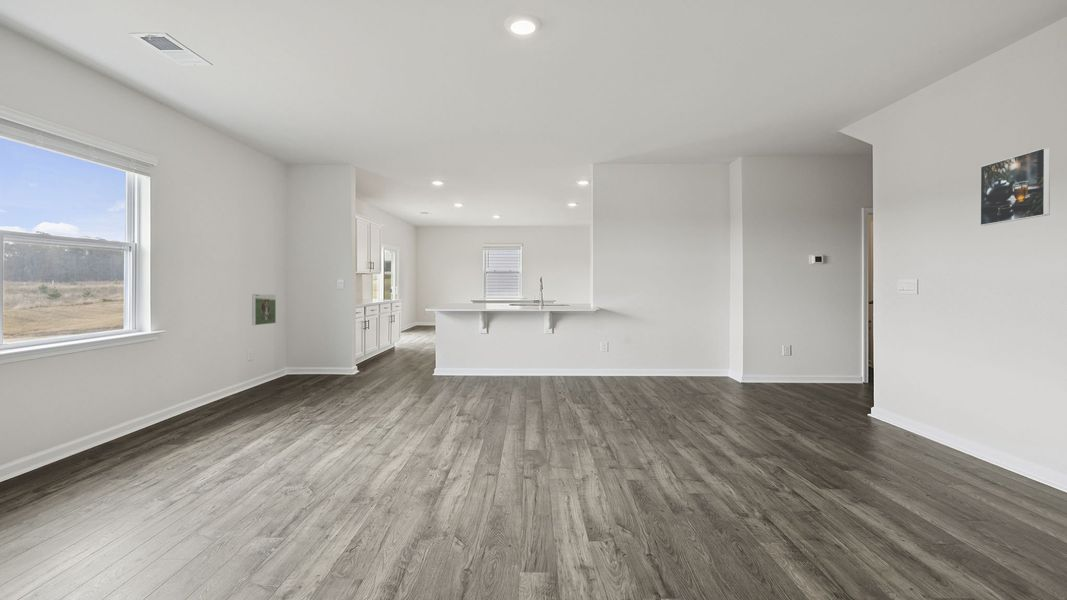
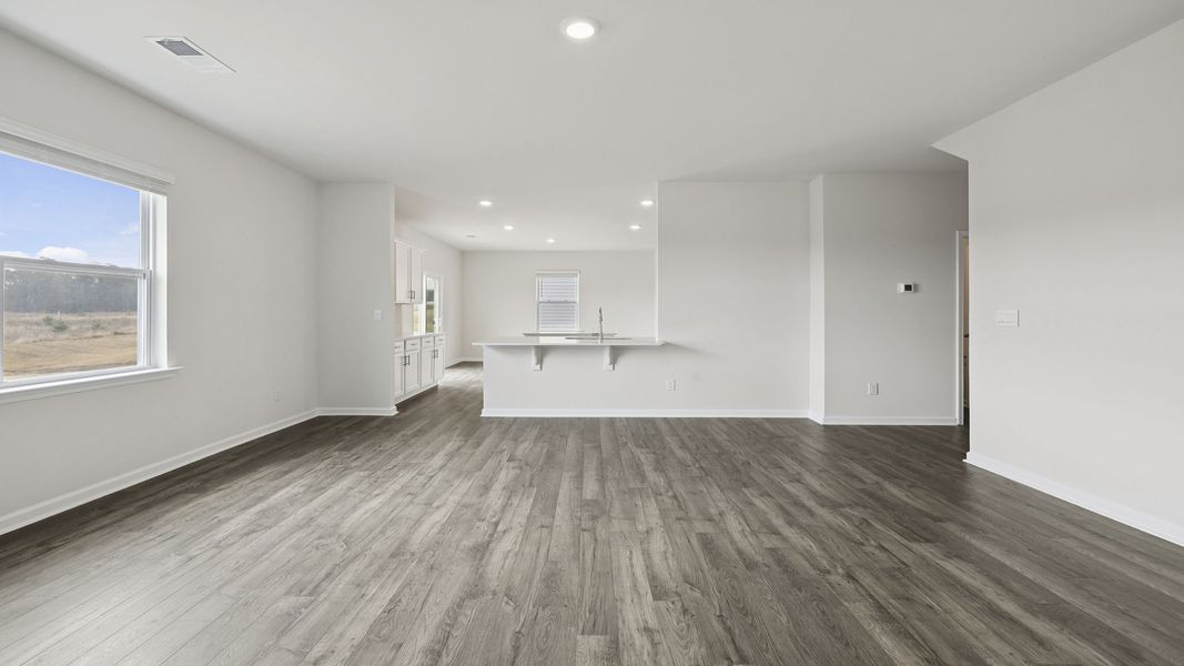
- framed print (1012, 189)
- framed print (264, 309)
